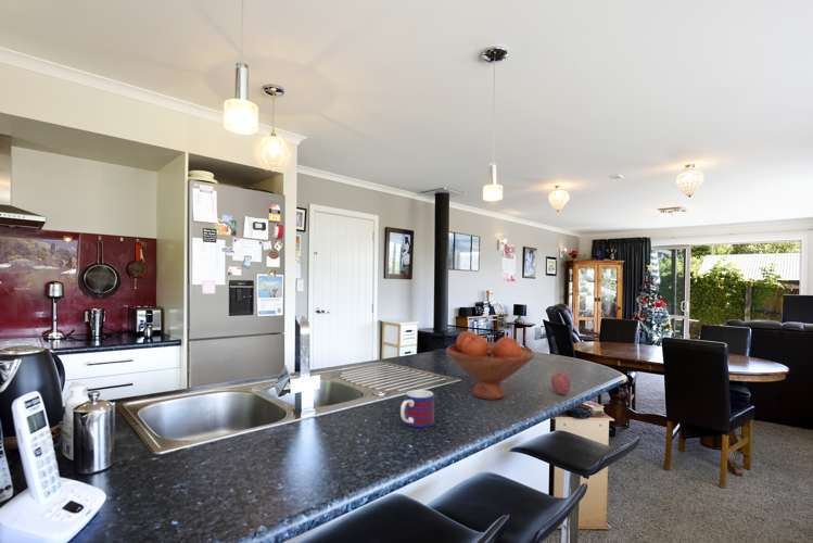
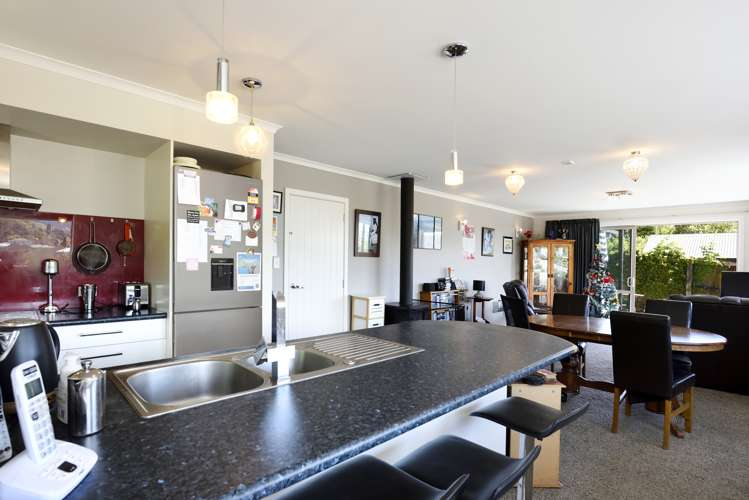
- fruit bowl (488, 363)
- fruit (560, 382)
- mug (415, 409)
